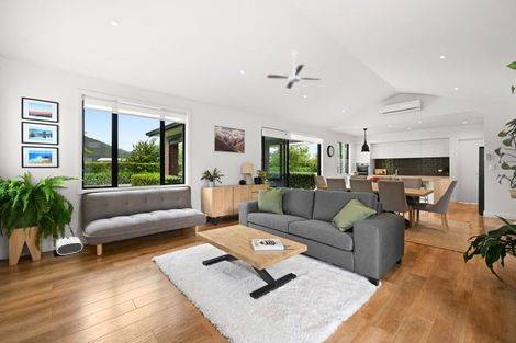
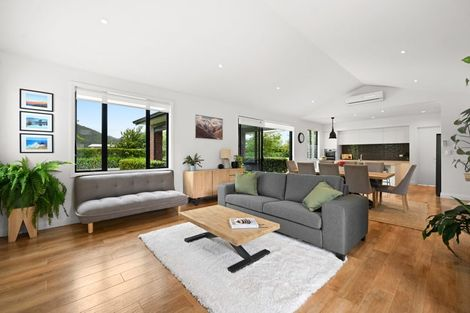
- air purifier (68, 244)
- ceiling fan (294, 66)
